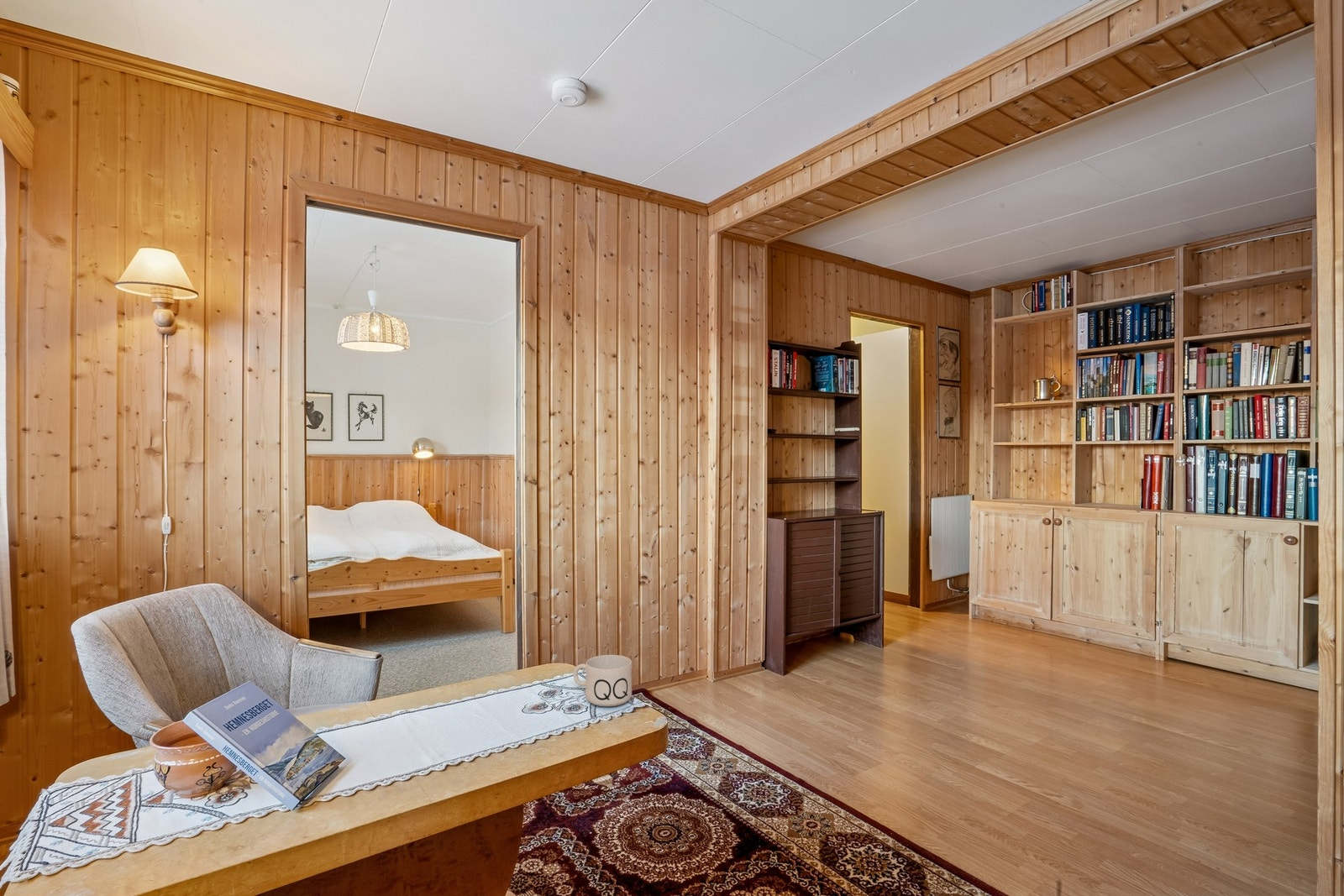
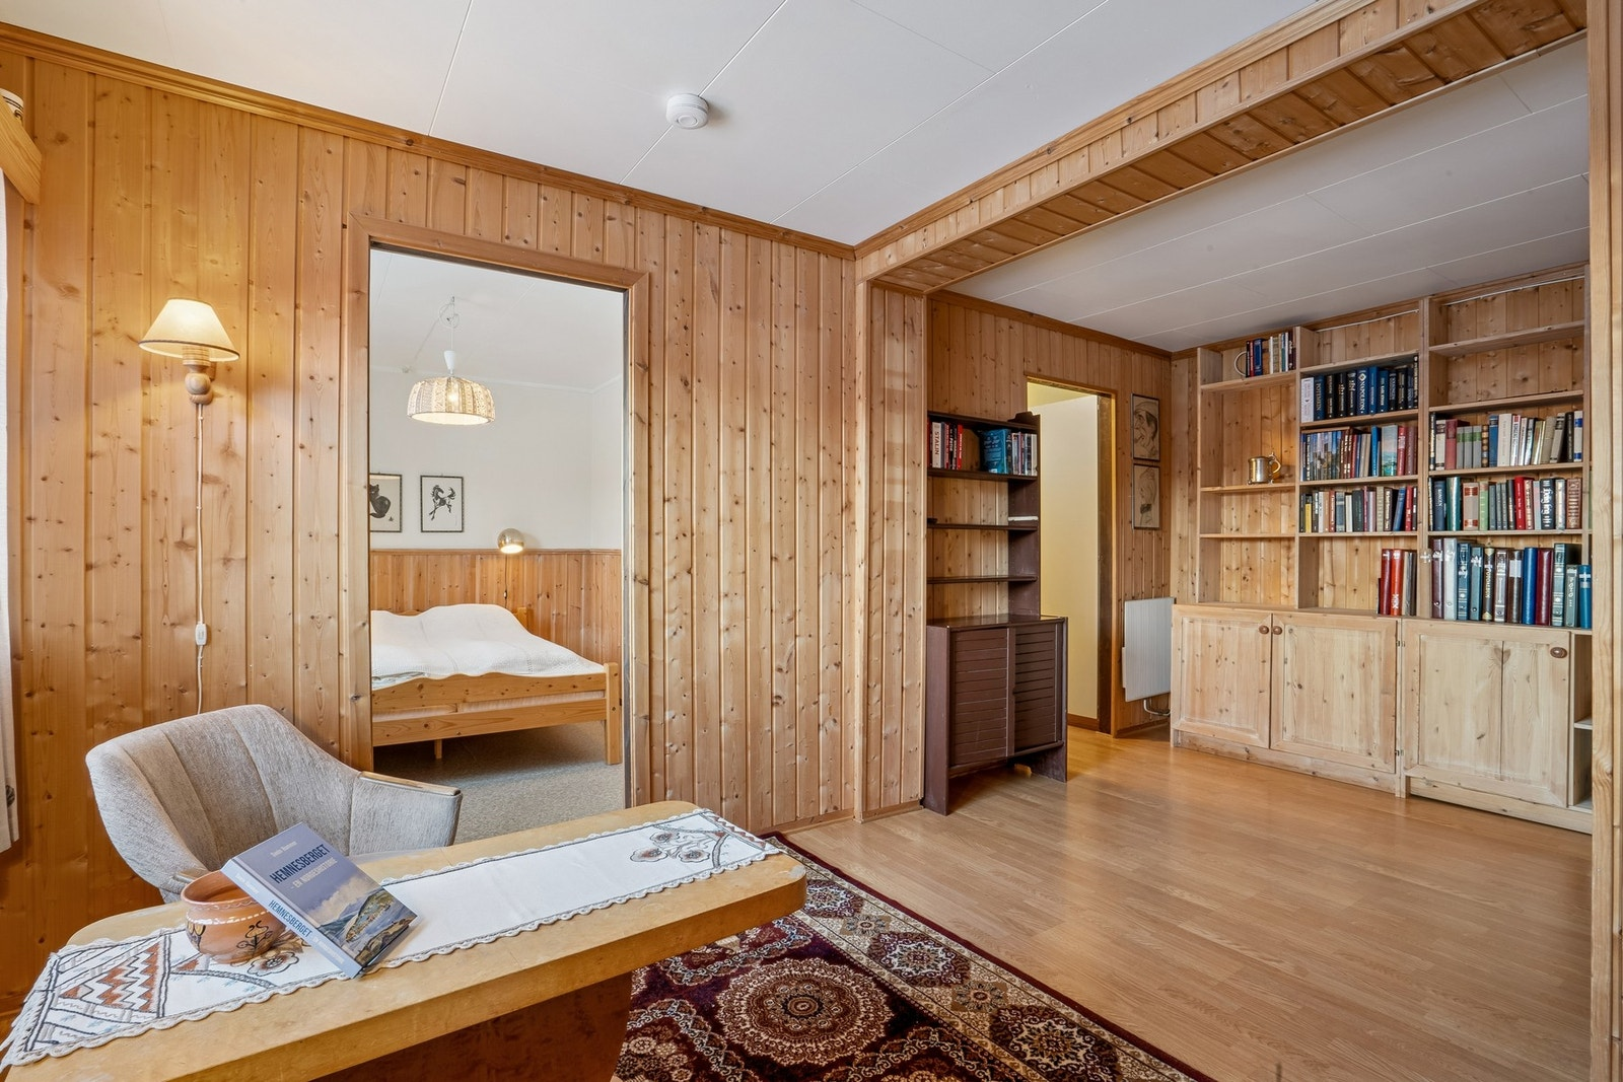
- mug (601, 679)
